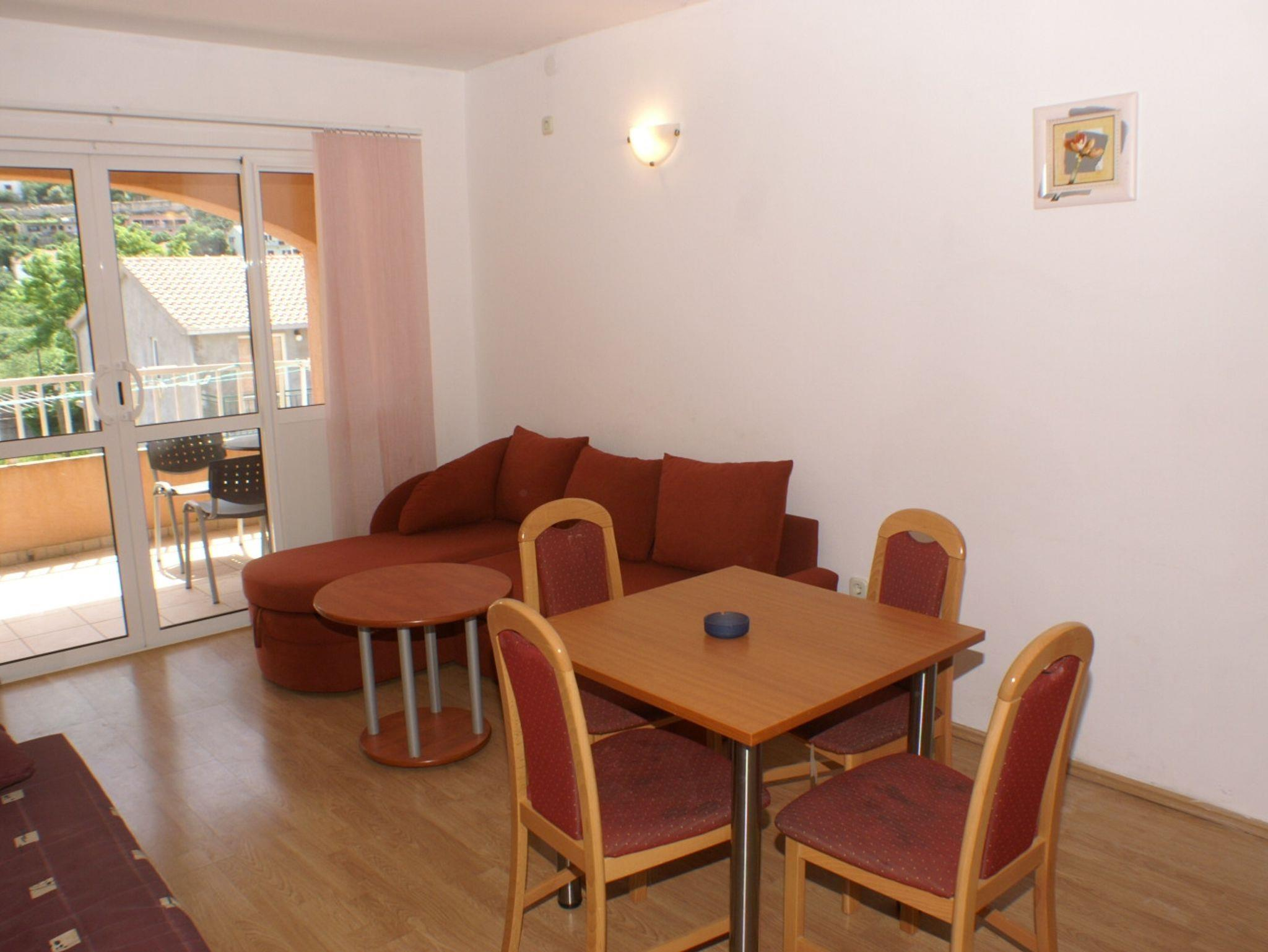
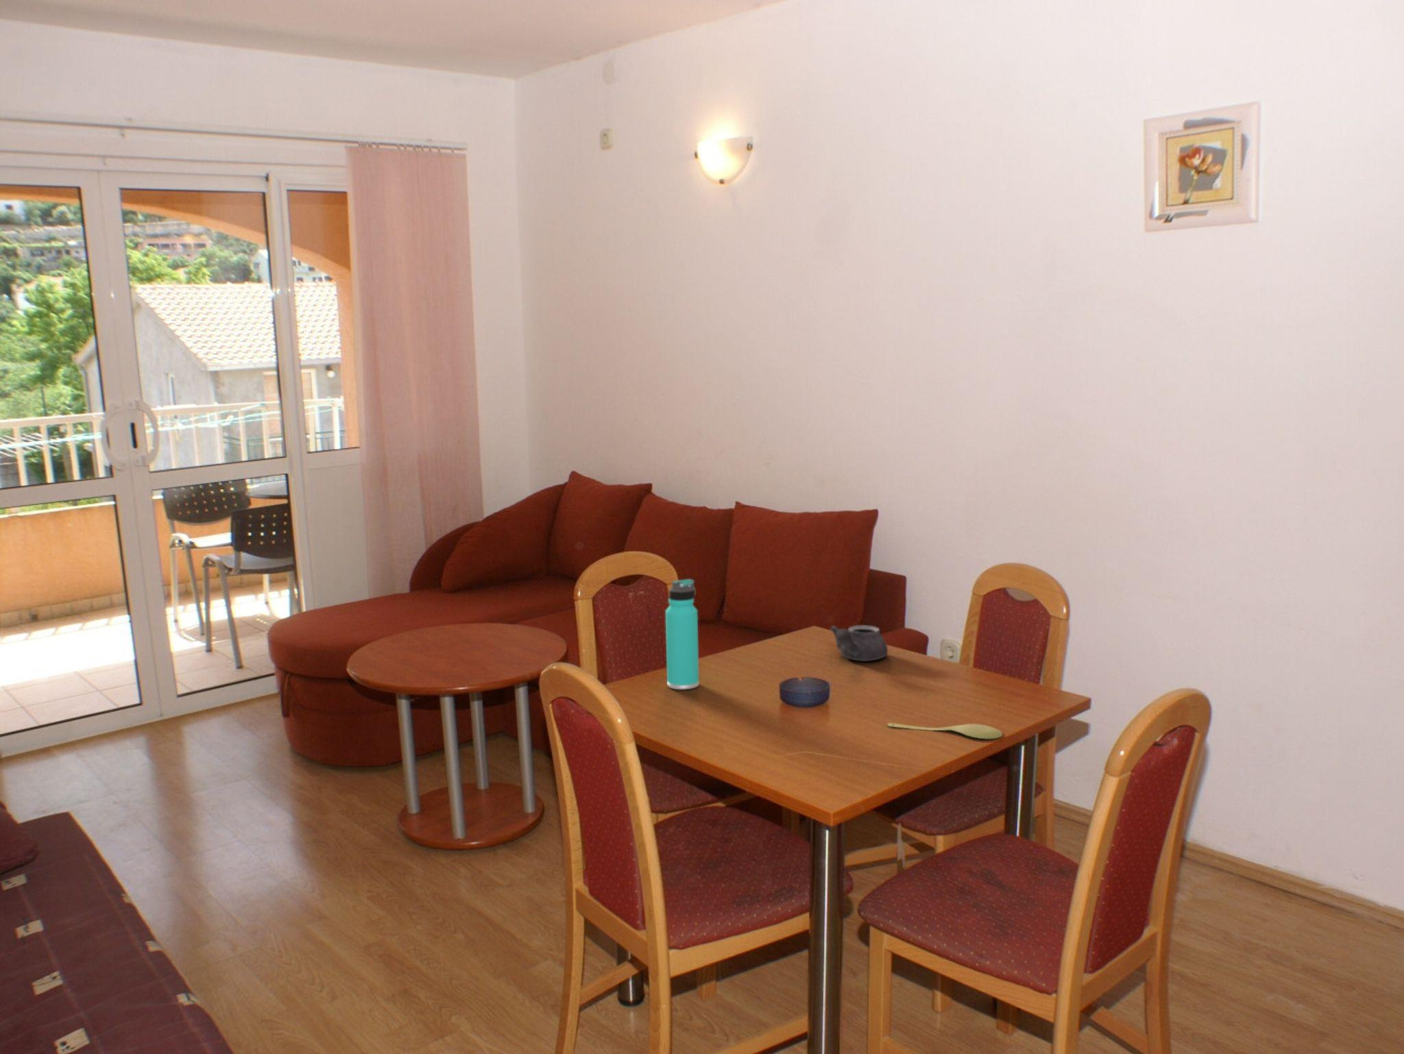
+ teapot (854, 641)
+ spoon (944, 727)
+ thermos bottle (681, 633)
